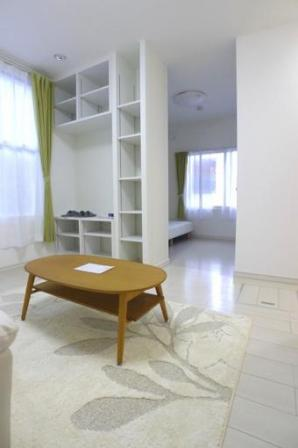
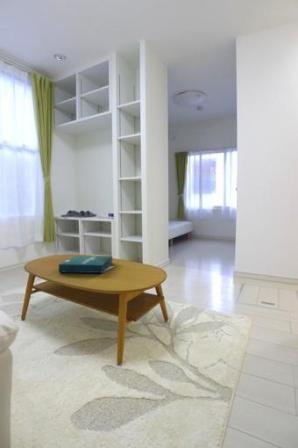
+ pizza box (87, 263)
